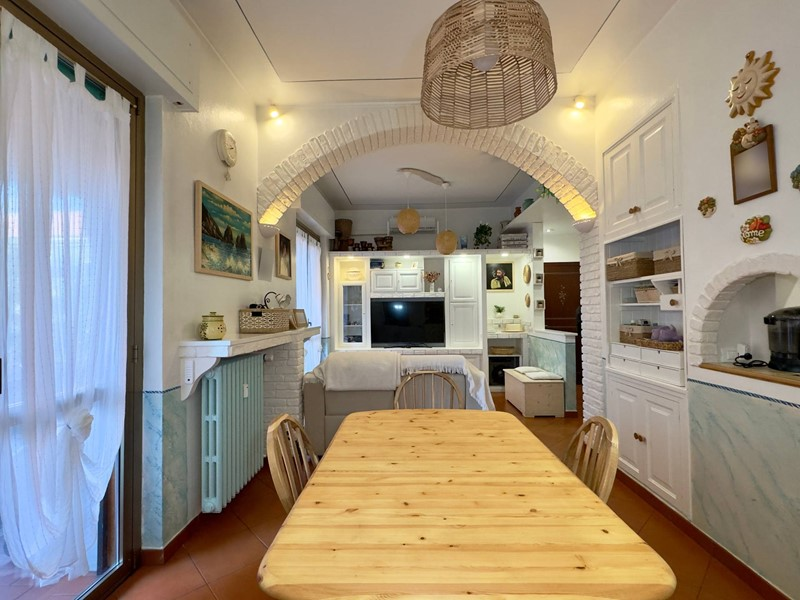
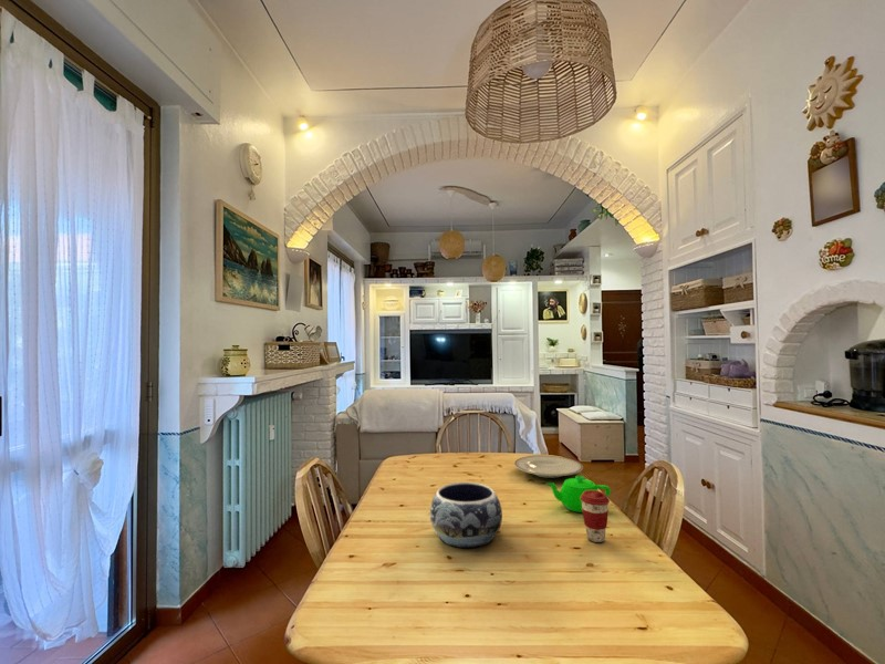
+ coffee cup (595, 516)
+ decorative bowl (466, 512)
+ plate (548, 468)
+ teapot (577, 491)
